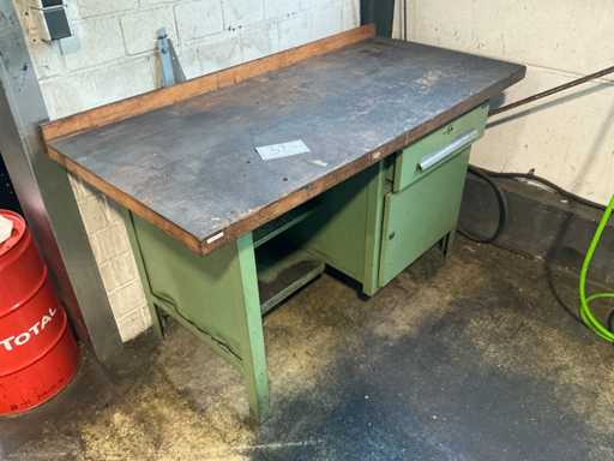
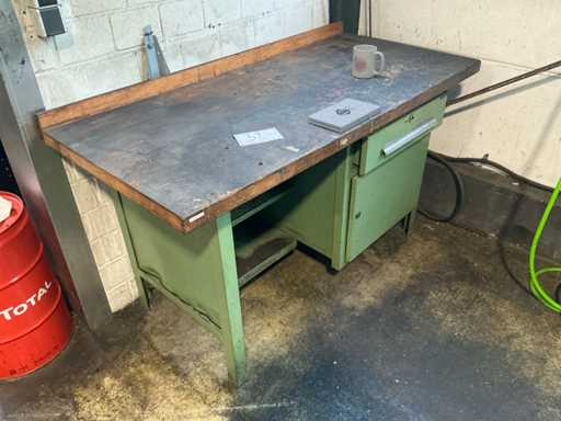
+ notepad (344, 114)
+ mug (368, 61)
